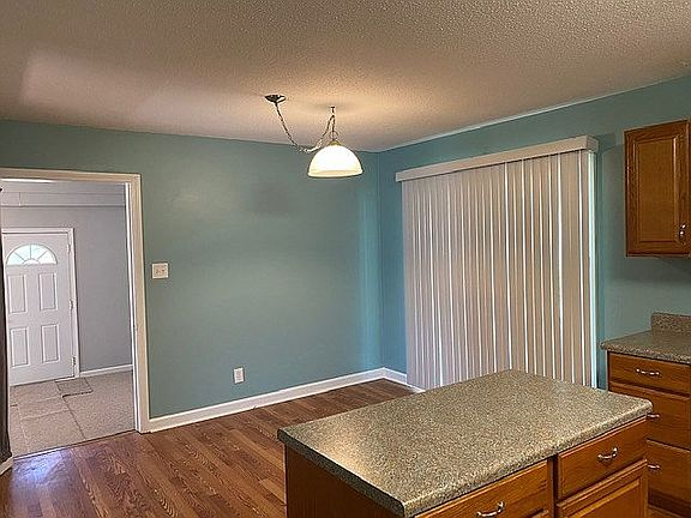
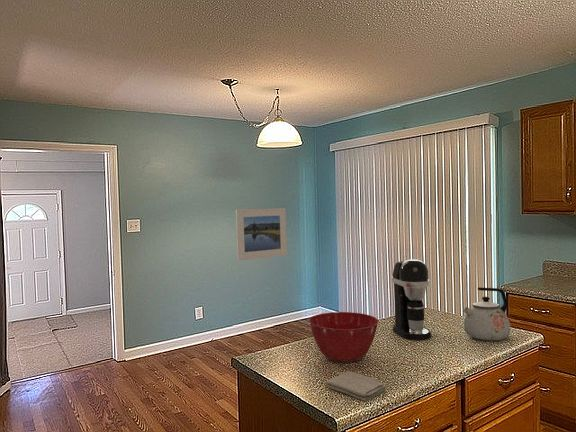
+ washcloth (355, 384)
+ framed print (262, 233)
+ kettle (485, 312)
+ coffee maker (410, 295)
+ mixing bowl (343, 338)
